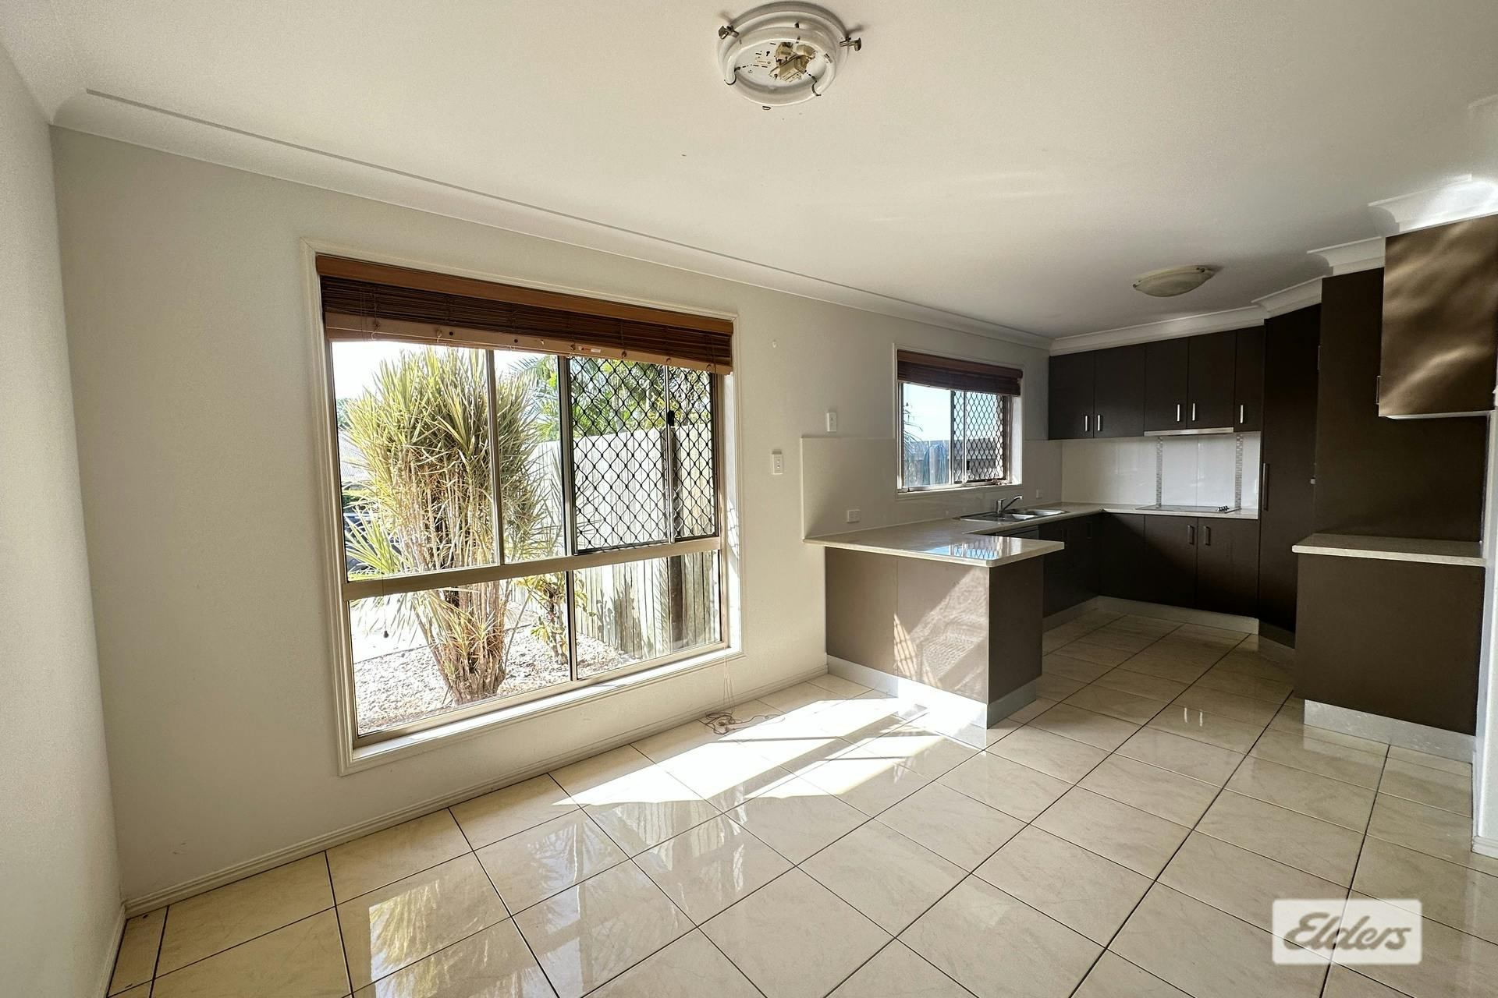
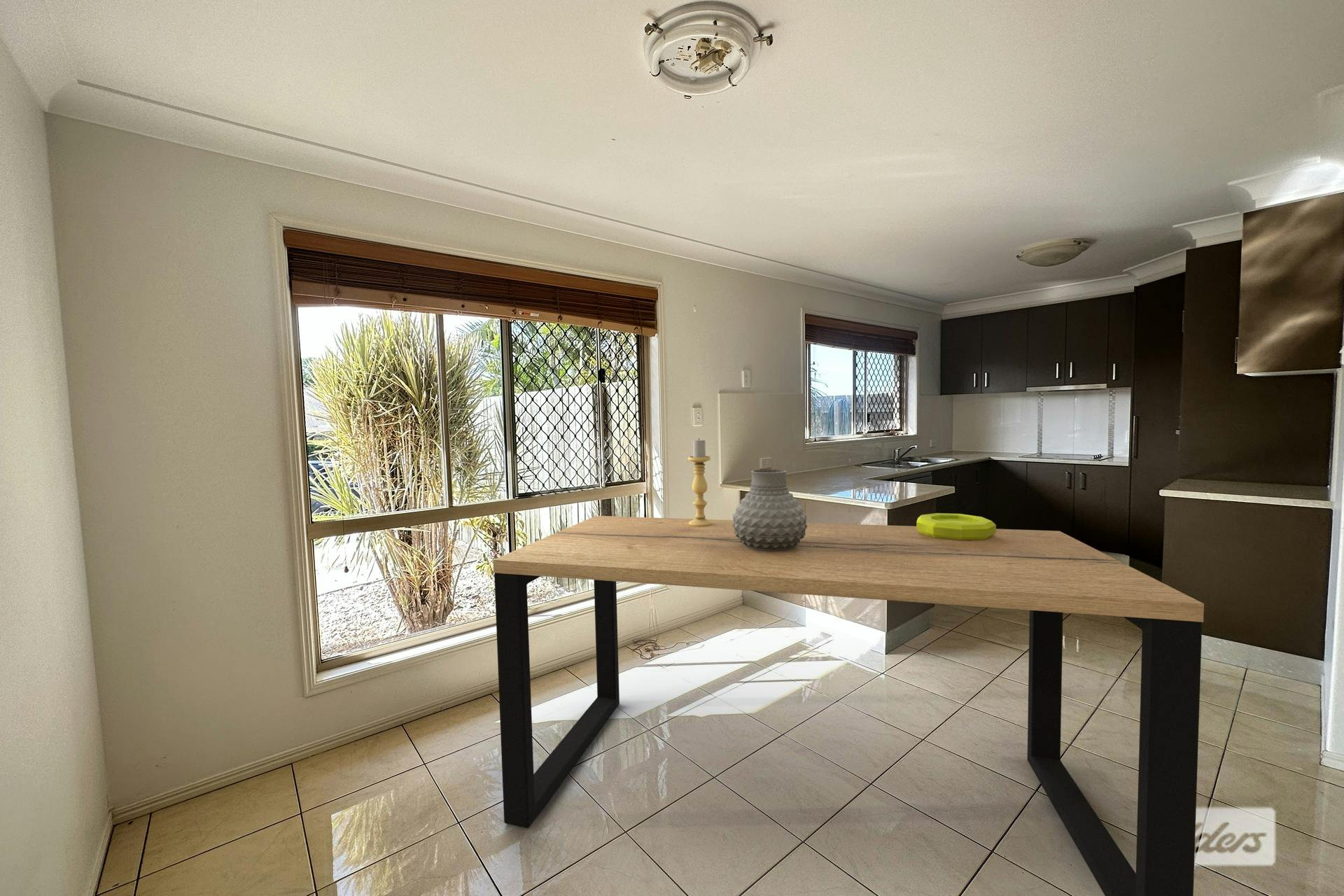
+ dining table (798, 594)
+ candle holder (699, 480)
+ vase (769, 507)
+ bowl (955, 525)
